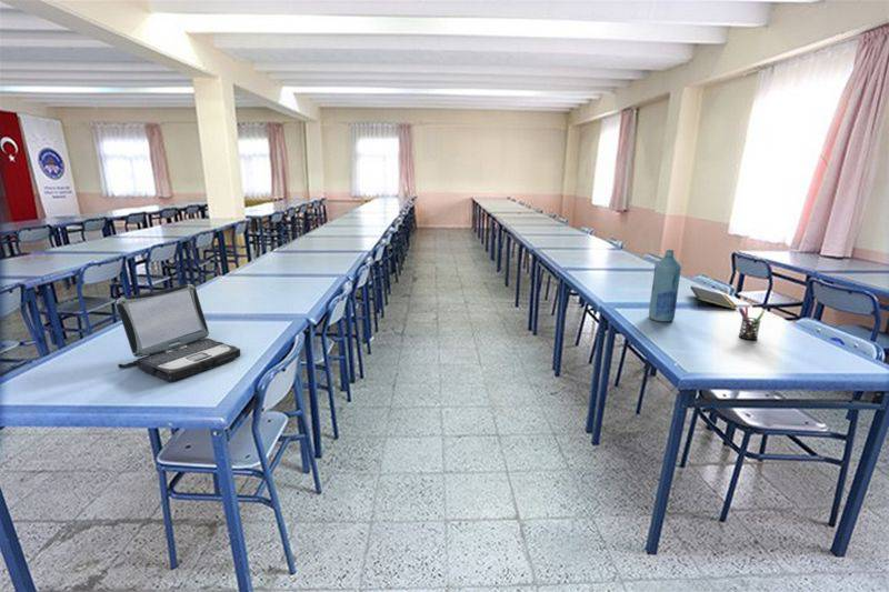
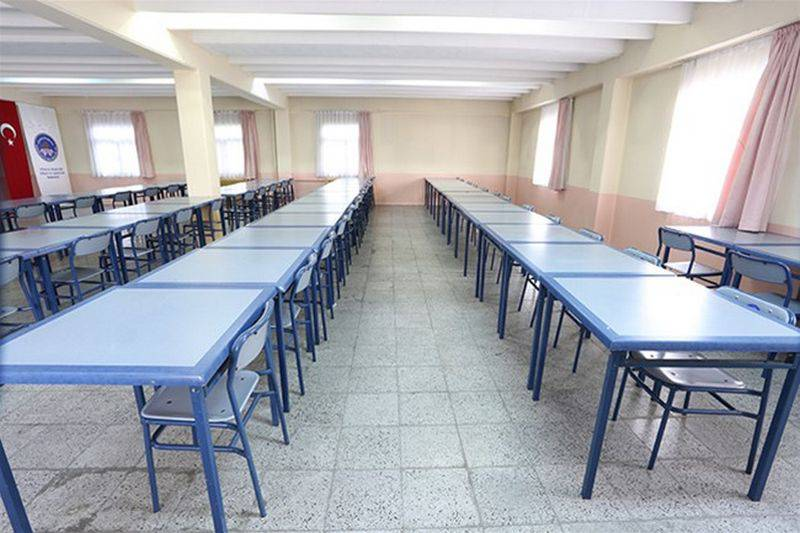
- bottle (665, 284)
- laptop (179, 329)
- notepad (712, 297)
- pen holder (751, 322)
